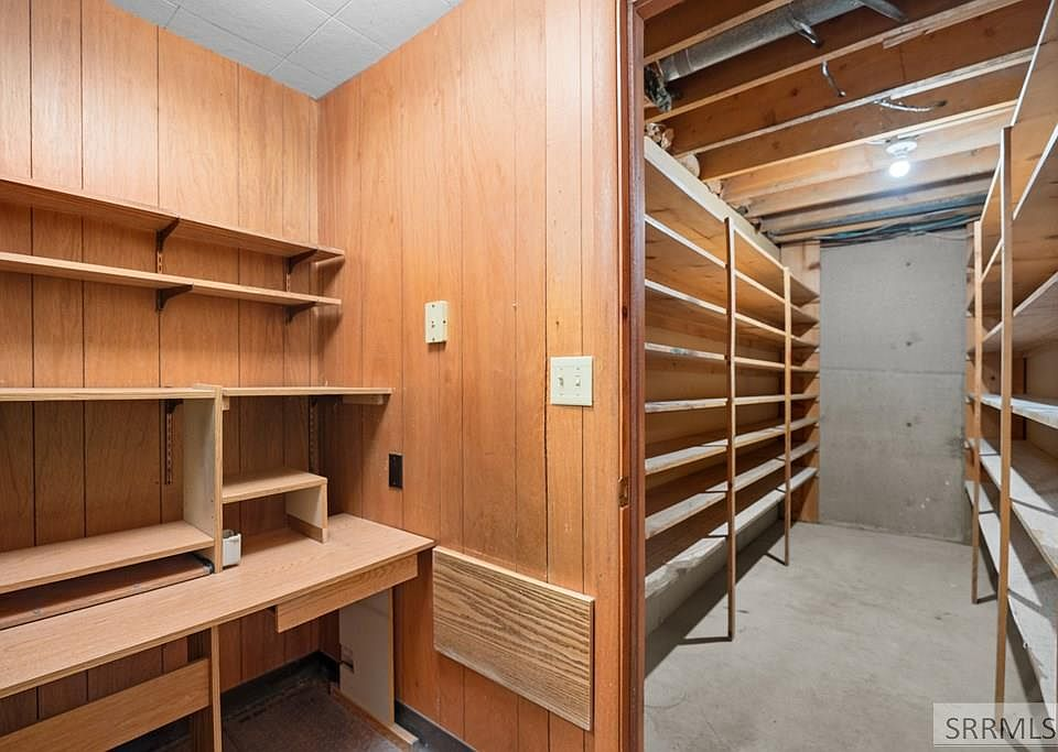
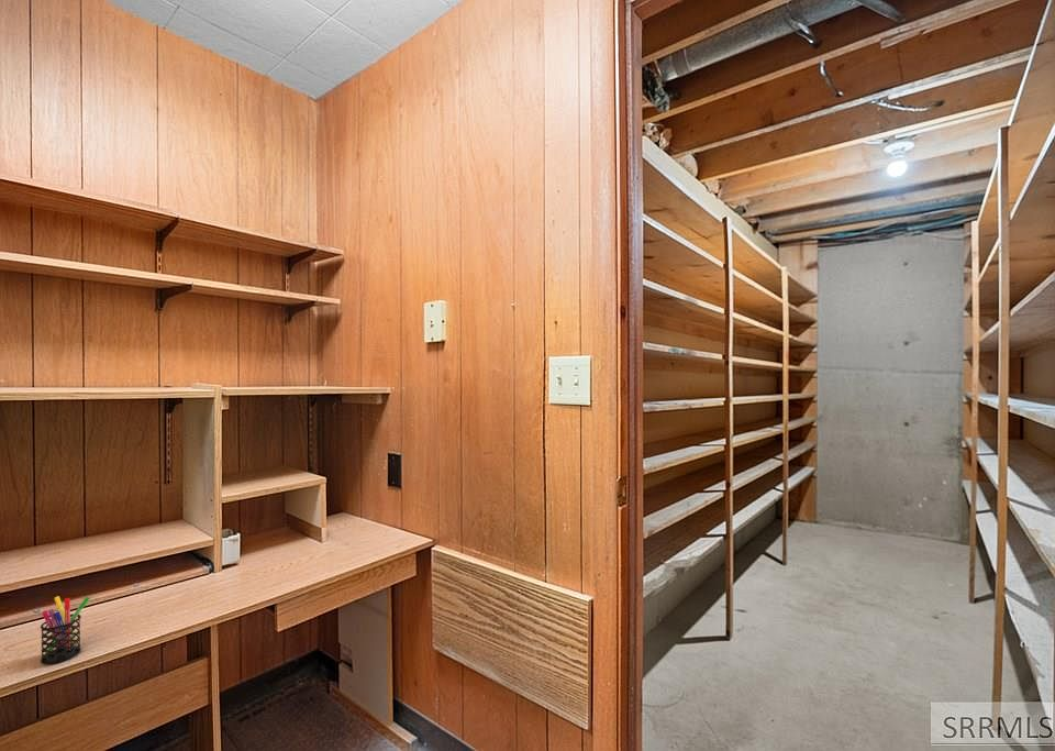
+ pen holder (66, 623)
